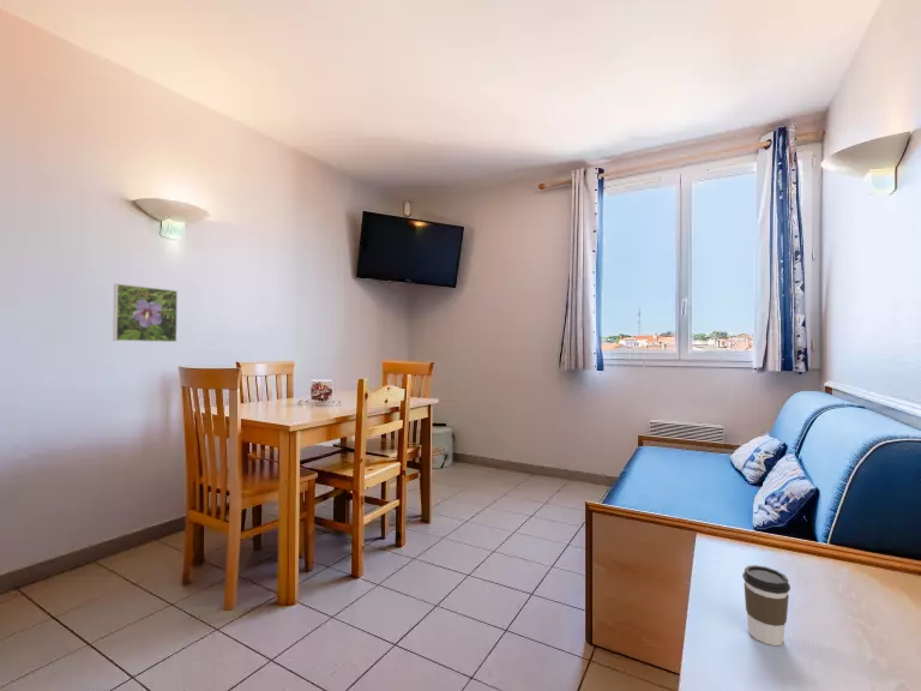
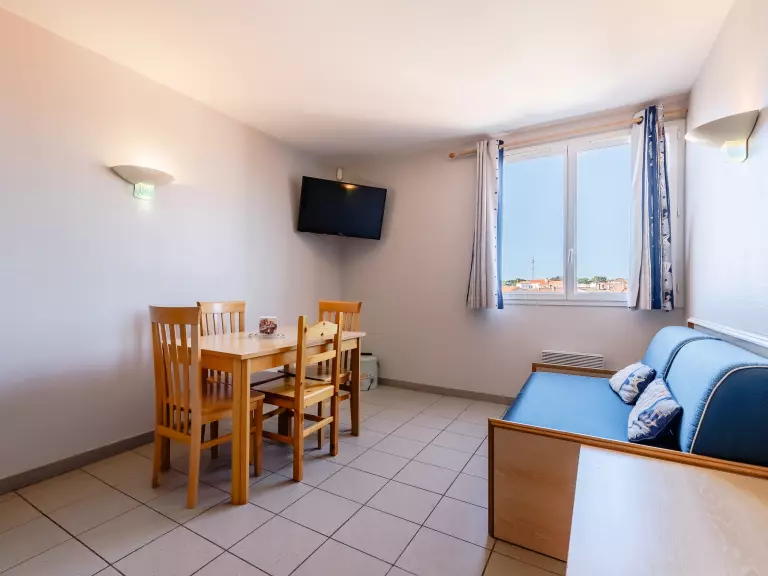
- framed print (146, 314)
- coffee cup (765, 605)
